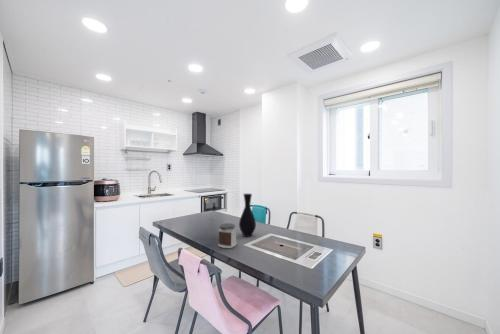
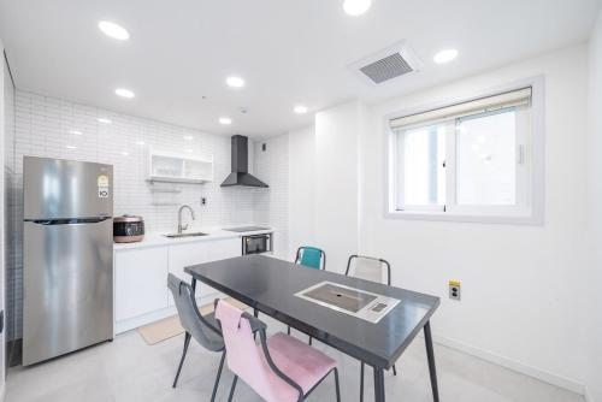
- jar (227, 235)
- vase (247, 214)
